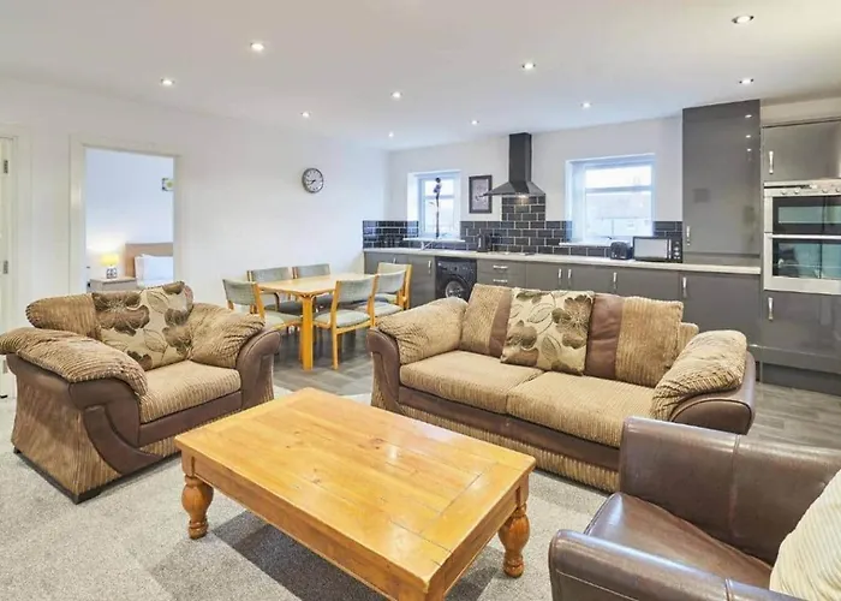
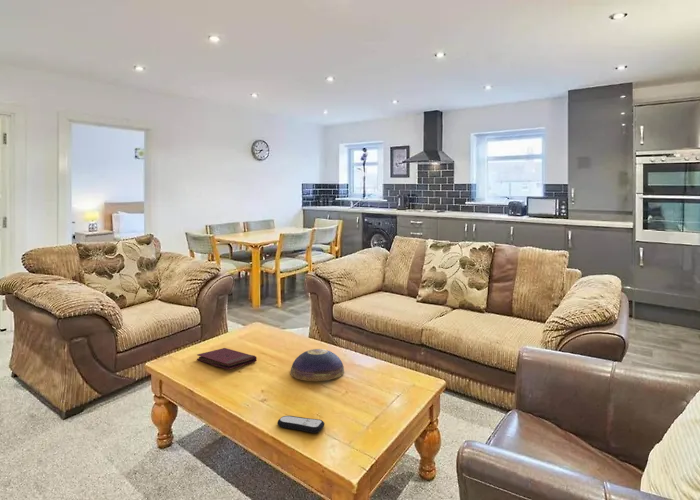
+ book (226, 357)
+ remote control (300, 423)
+ decorative bowl (317, 360)
